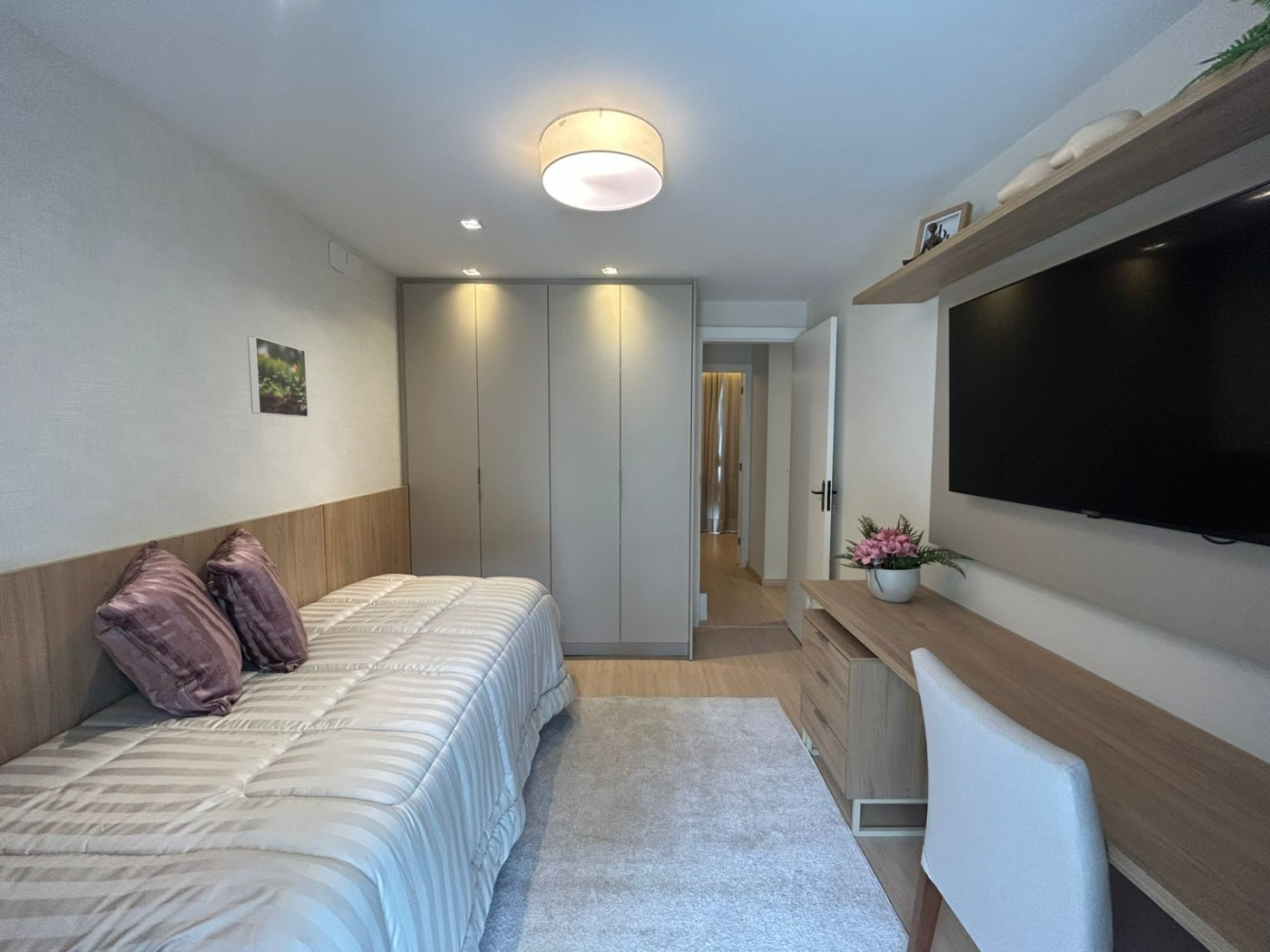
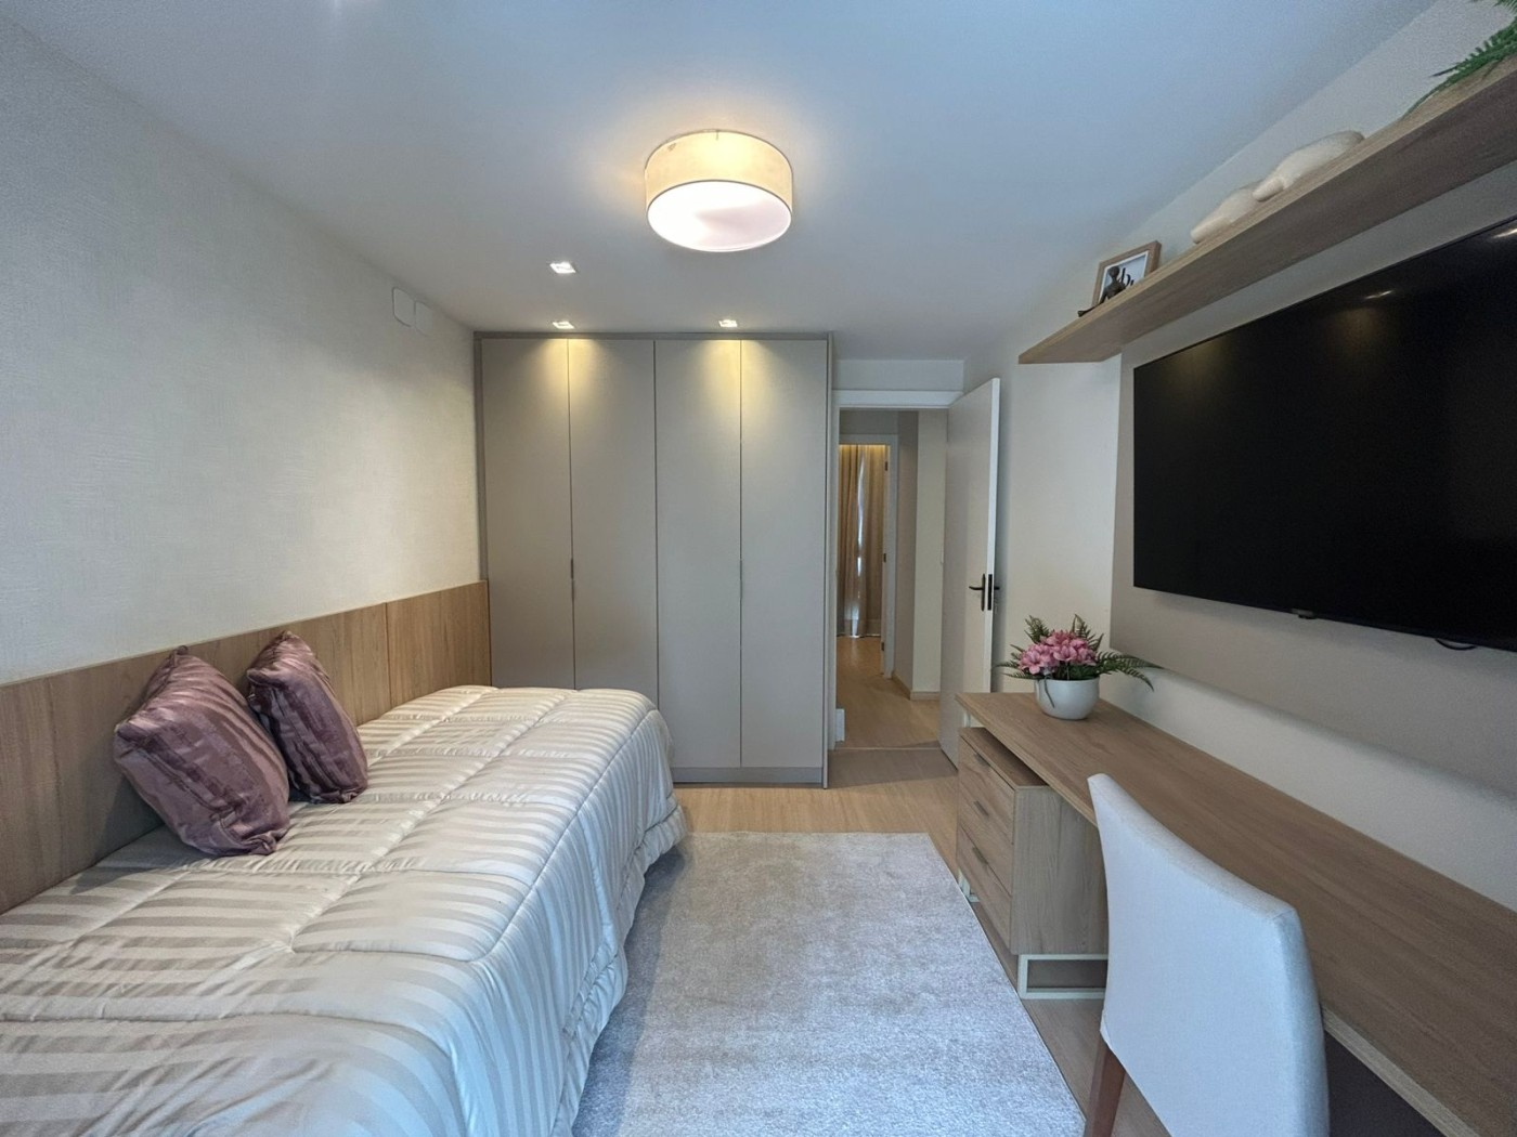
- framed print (279, 380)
